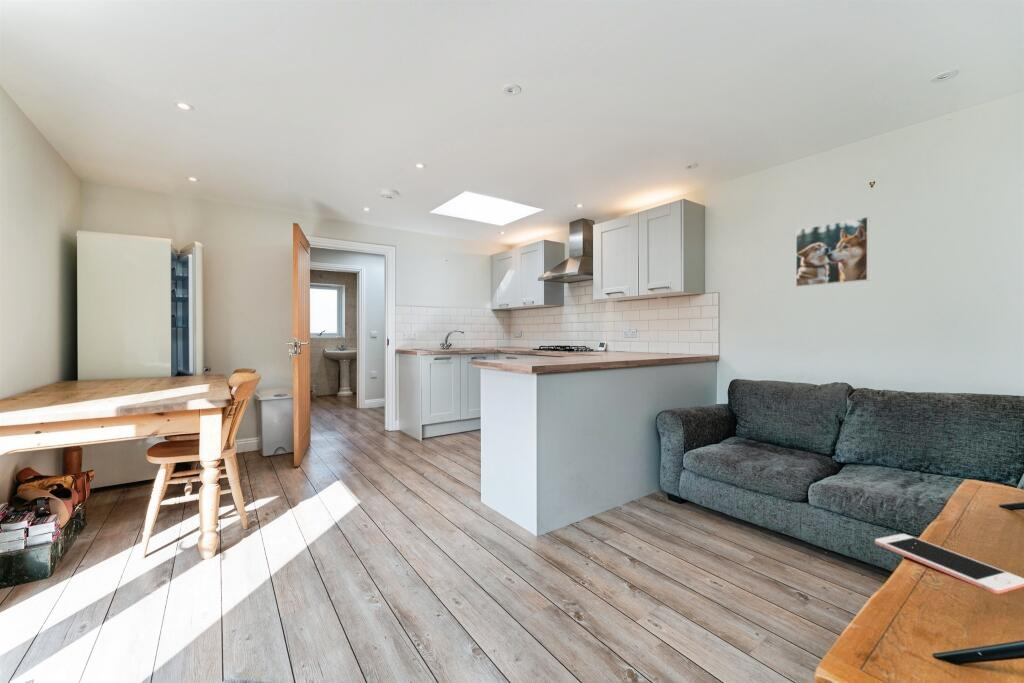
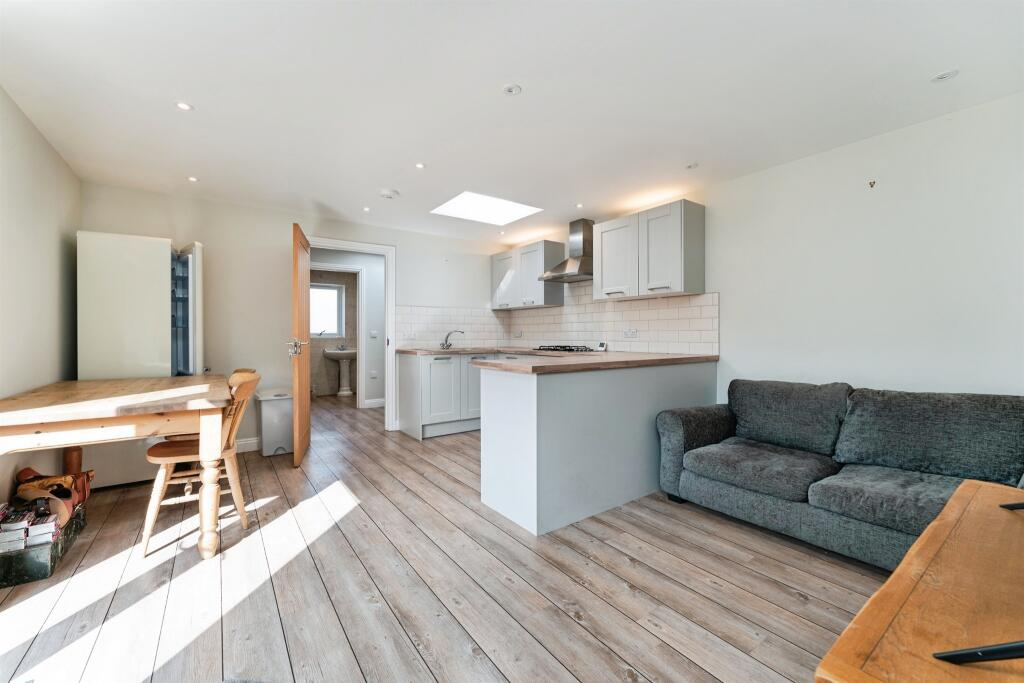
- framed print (830, 253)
- cell phone (944, 560)
